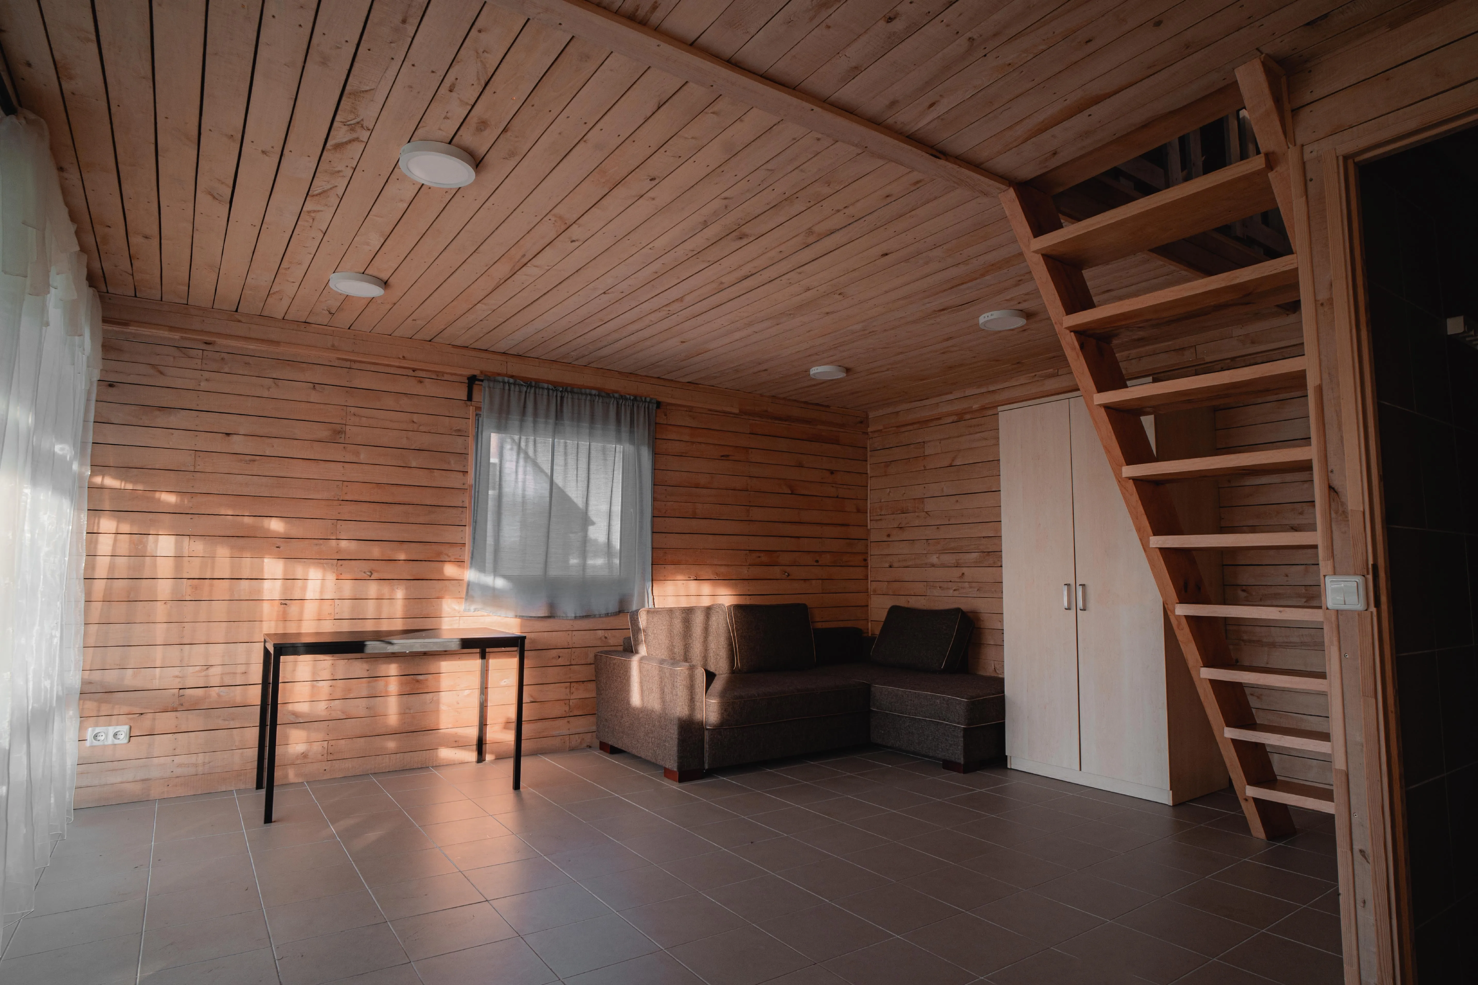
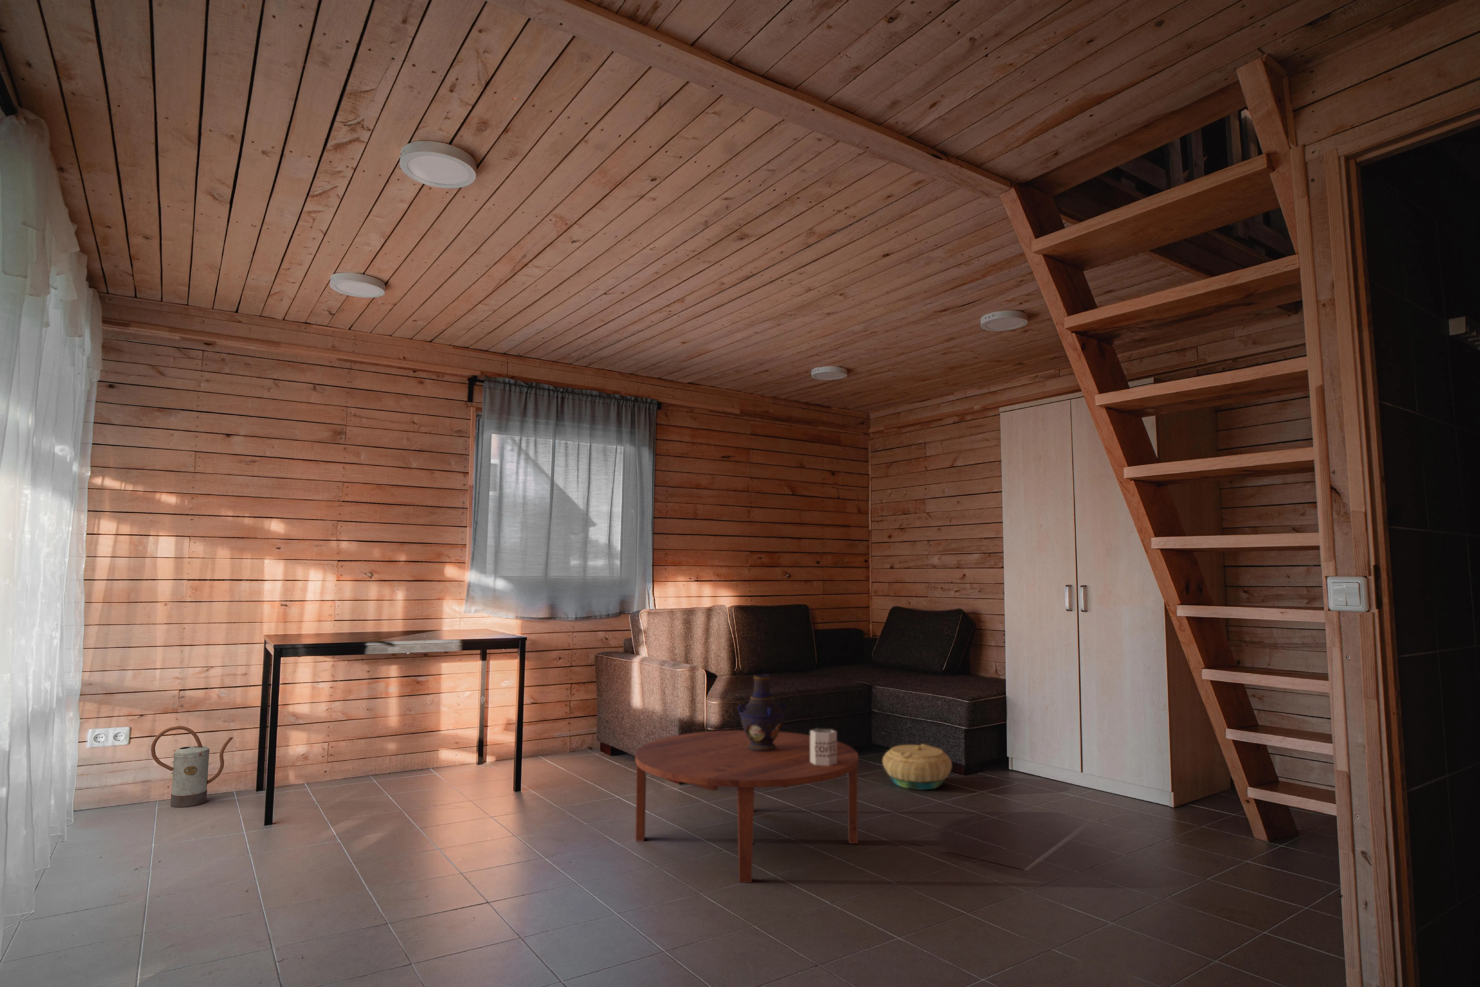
+ mug (823, 746)
+ basket (916, 764)
+ vase (762, 712)
+ watering can (192, 763)
+ coffee table (747, 795)
